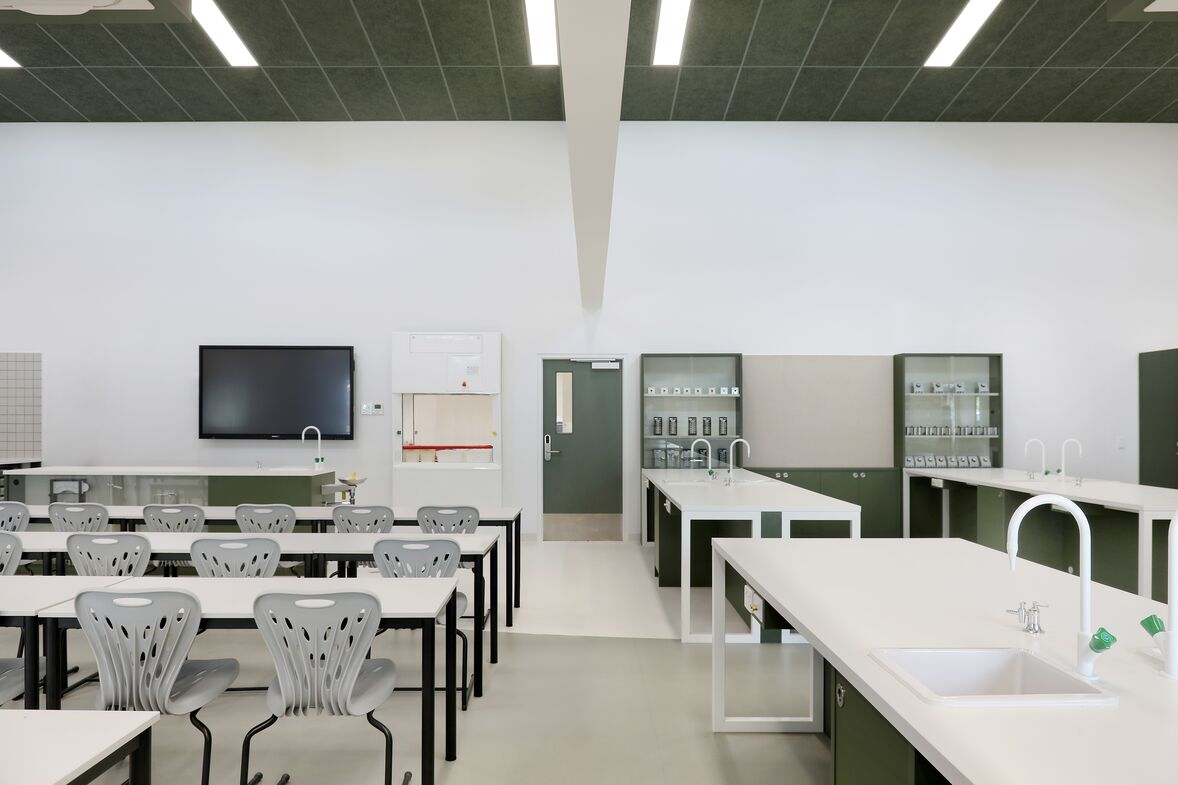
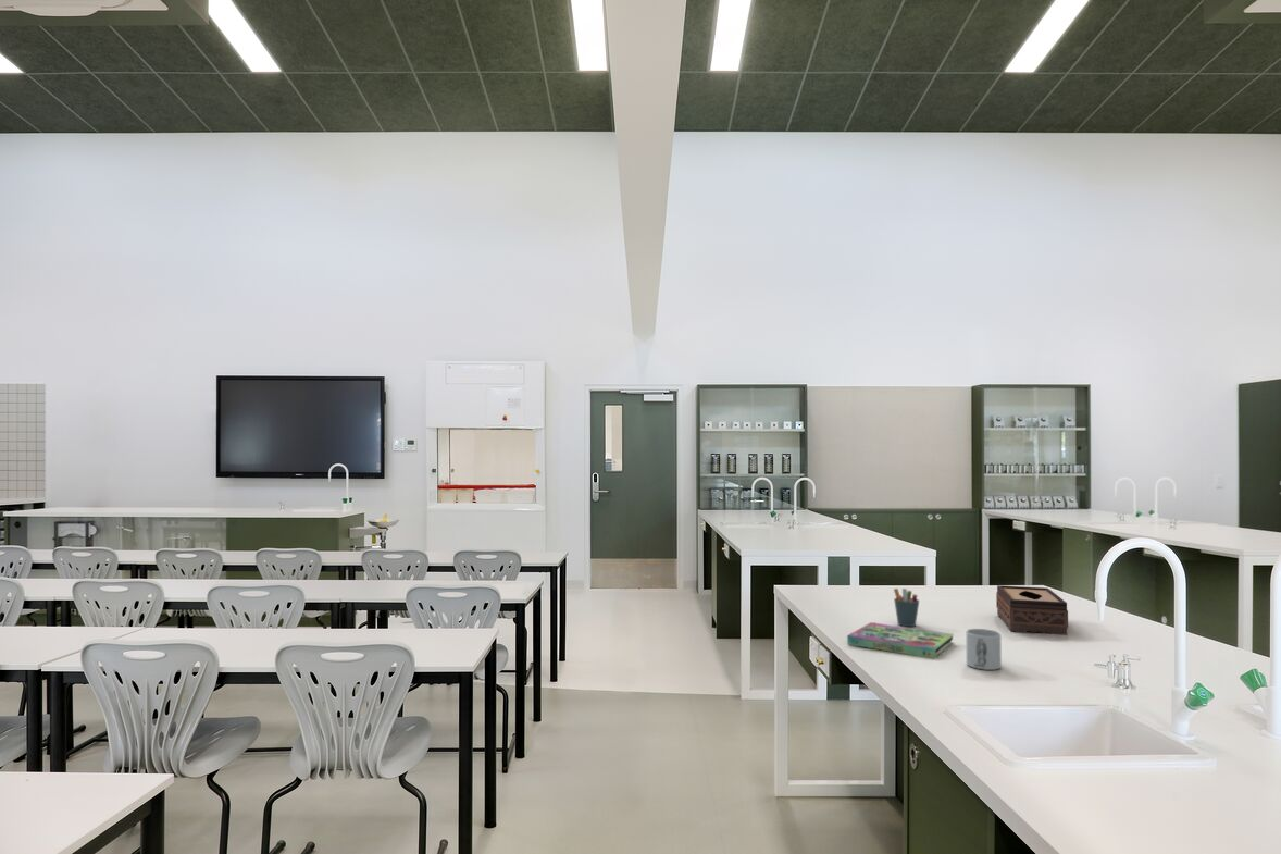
+ tissue box (1030, 608)
+ mug (983, 647)
+ book (900, 639)
+ pen holder (906, 605)
